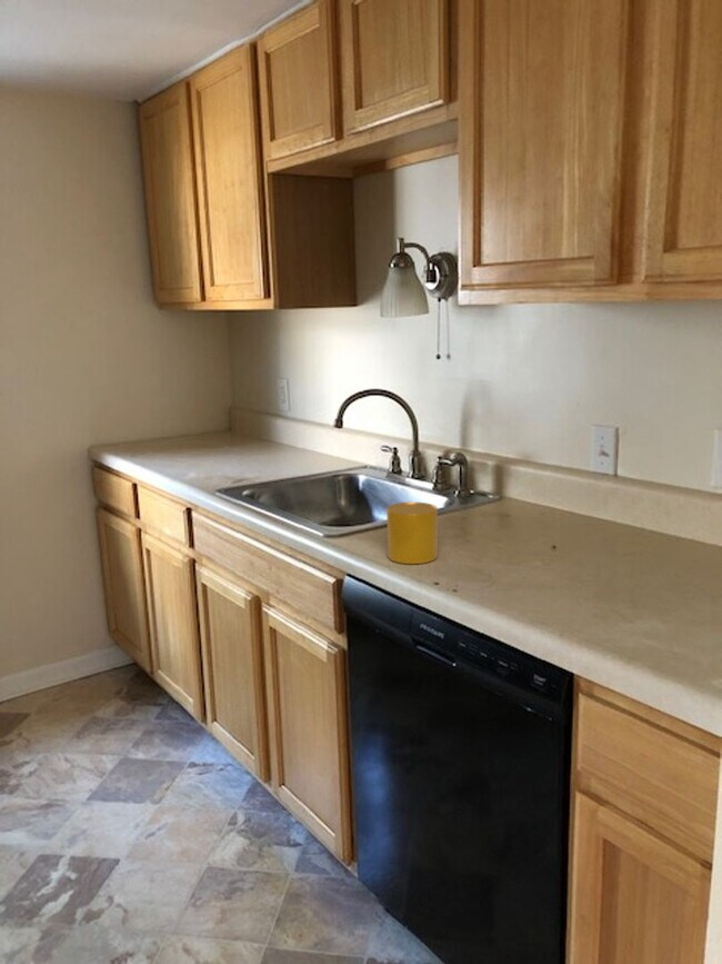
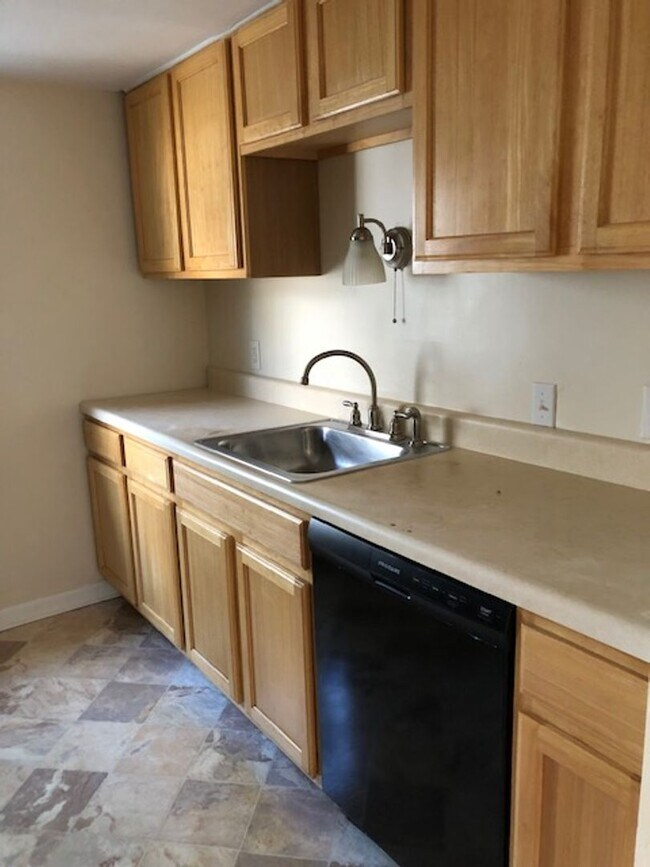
- cup (412, 531)
